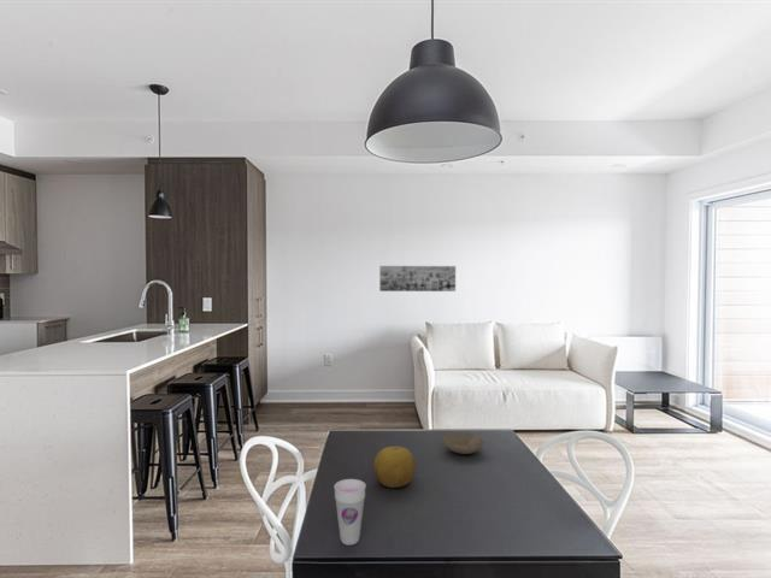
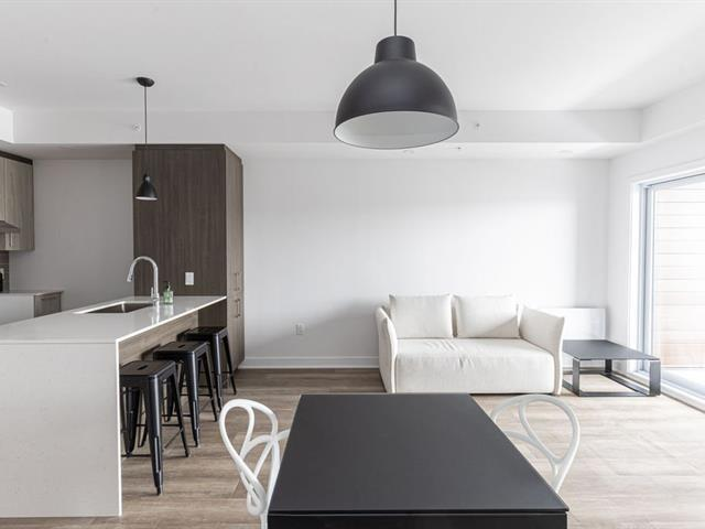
- bowl (463, 444)
- cup (349, 513)
- fruit (394, 466)
- wall art (417, 278)
